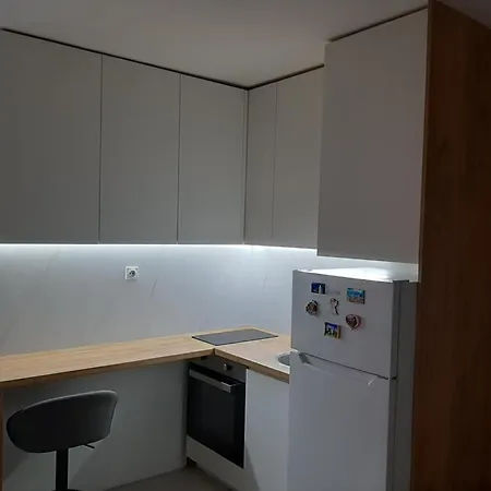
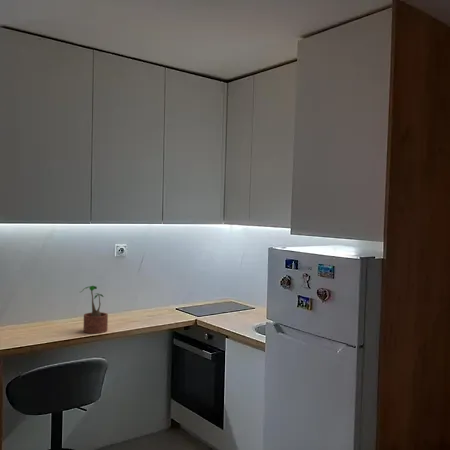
+ potted plant (92, 308)
